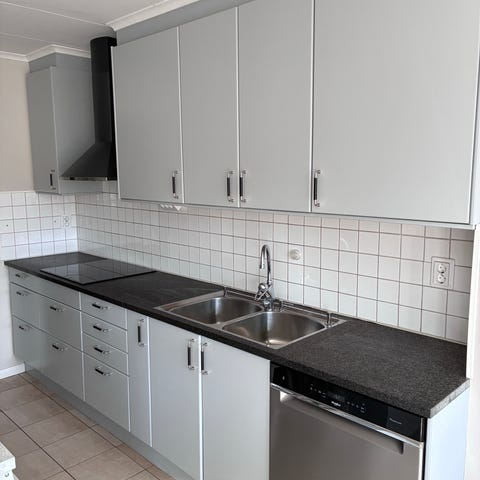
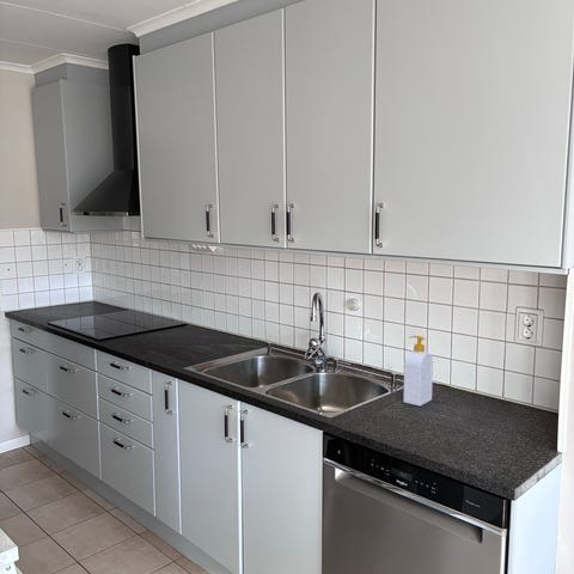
+ soap bottle (417, 368)
